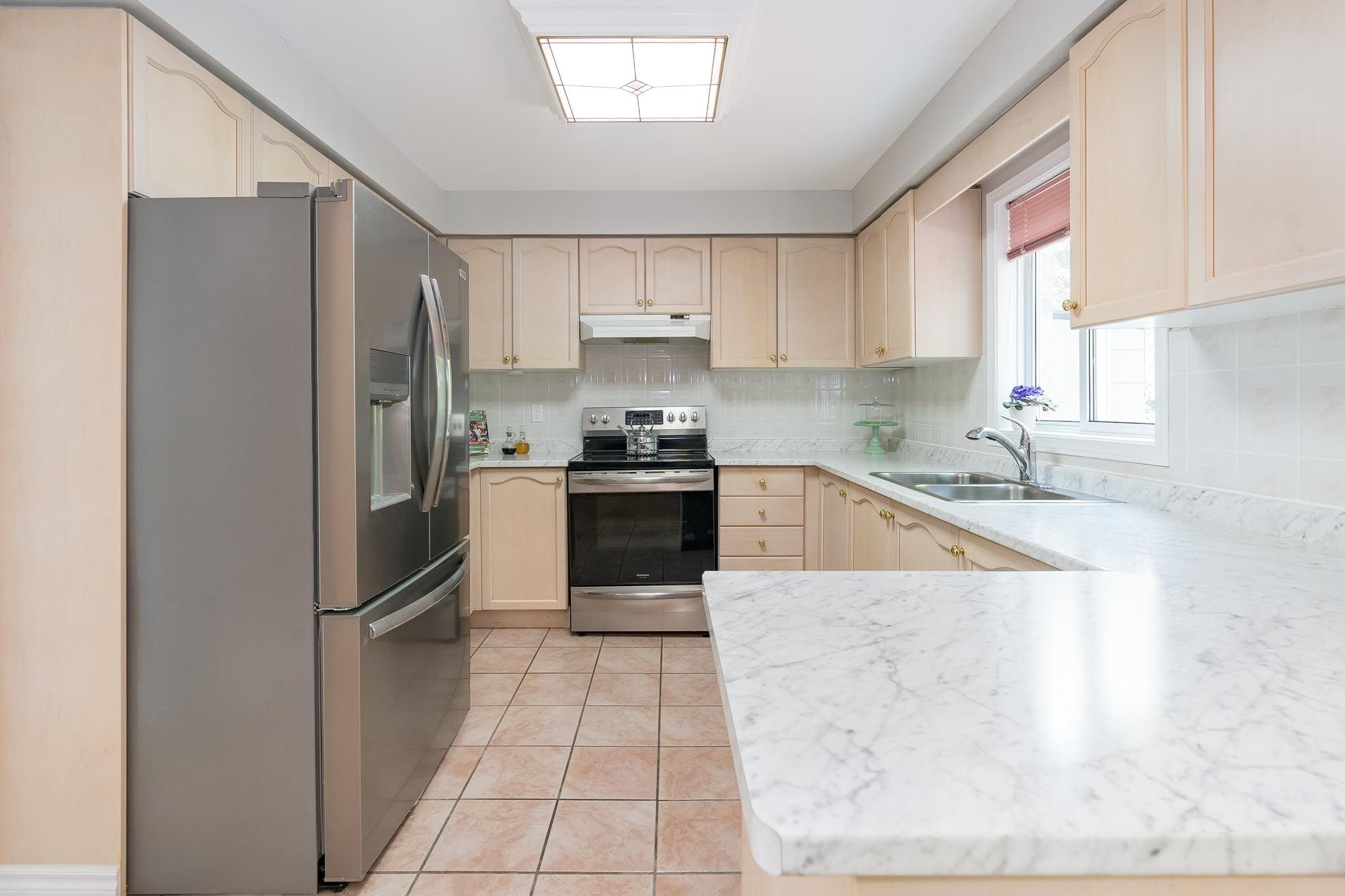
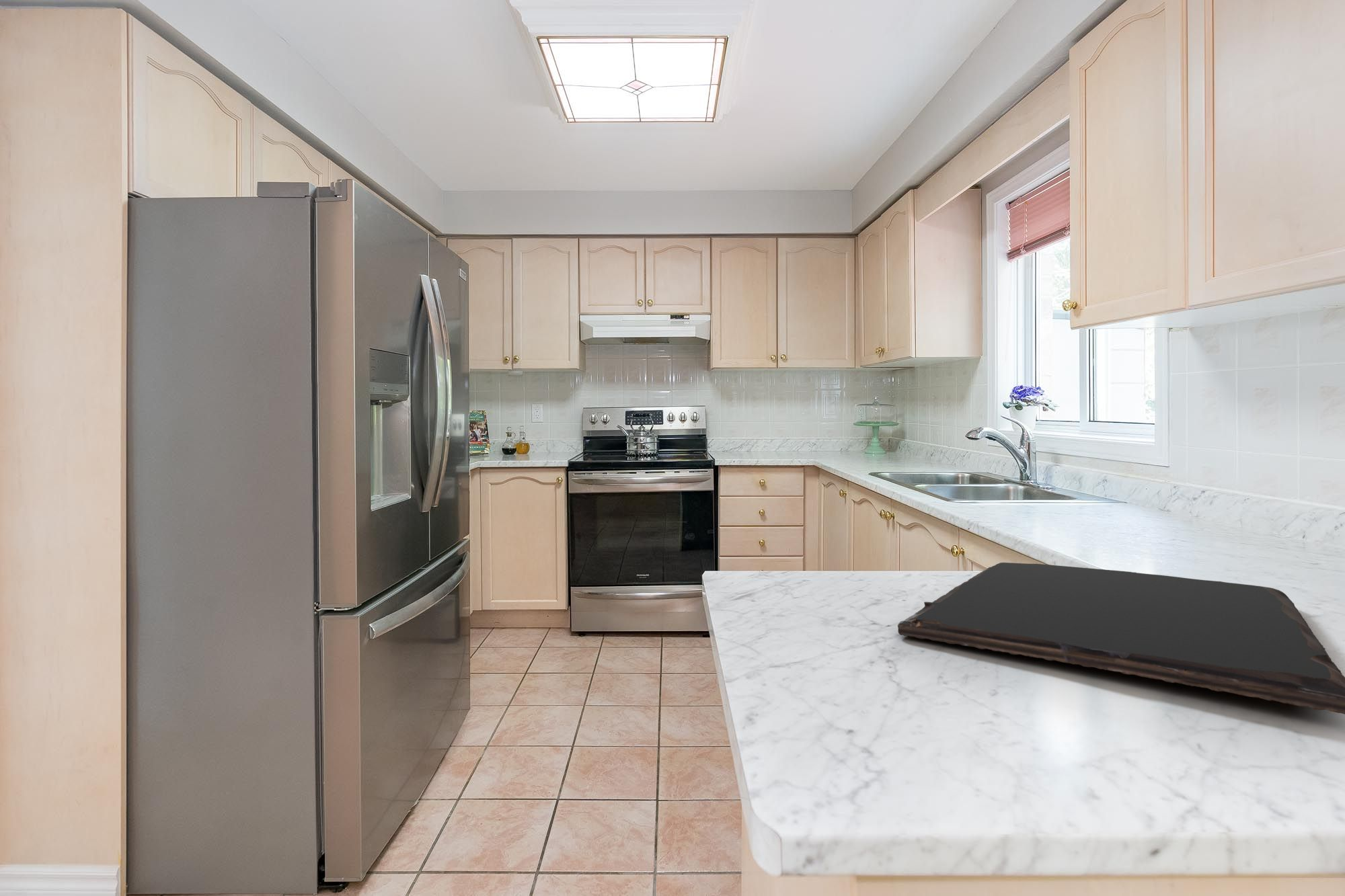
+ cutting board (1108, 608)
